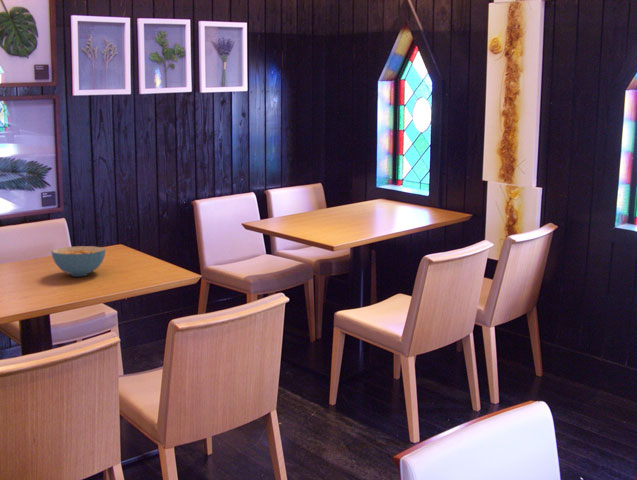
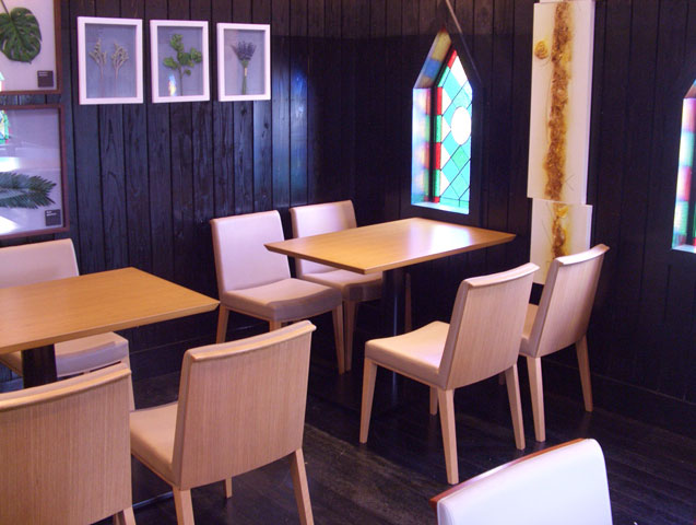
- cereal bowl (79, 262)
